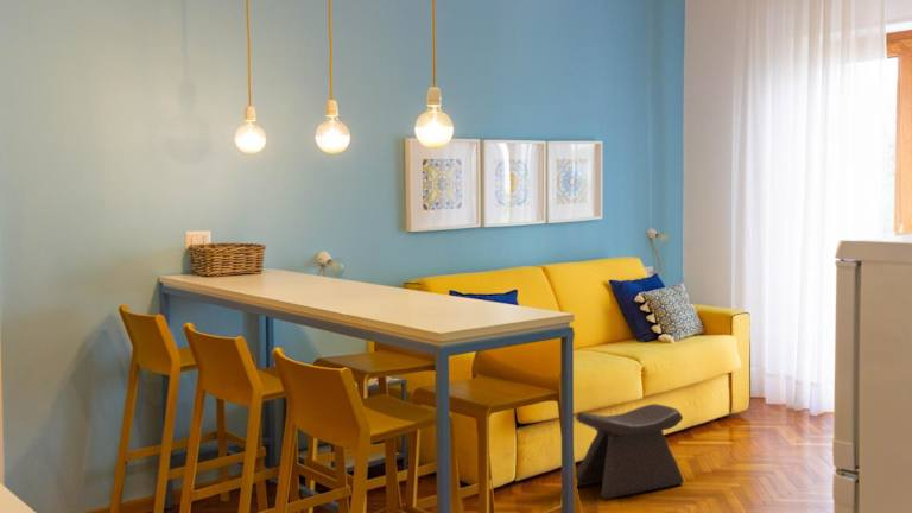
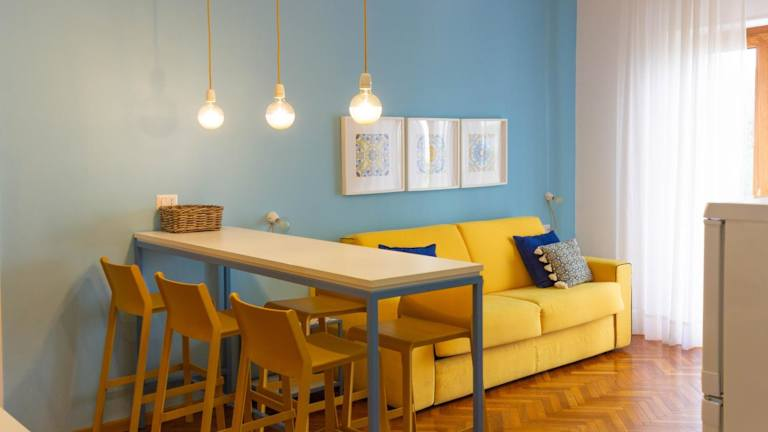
- stool (628, 448)
